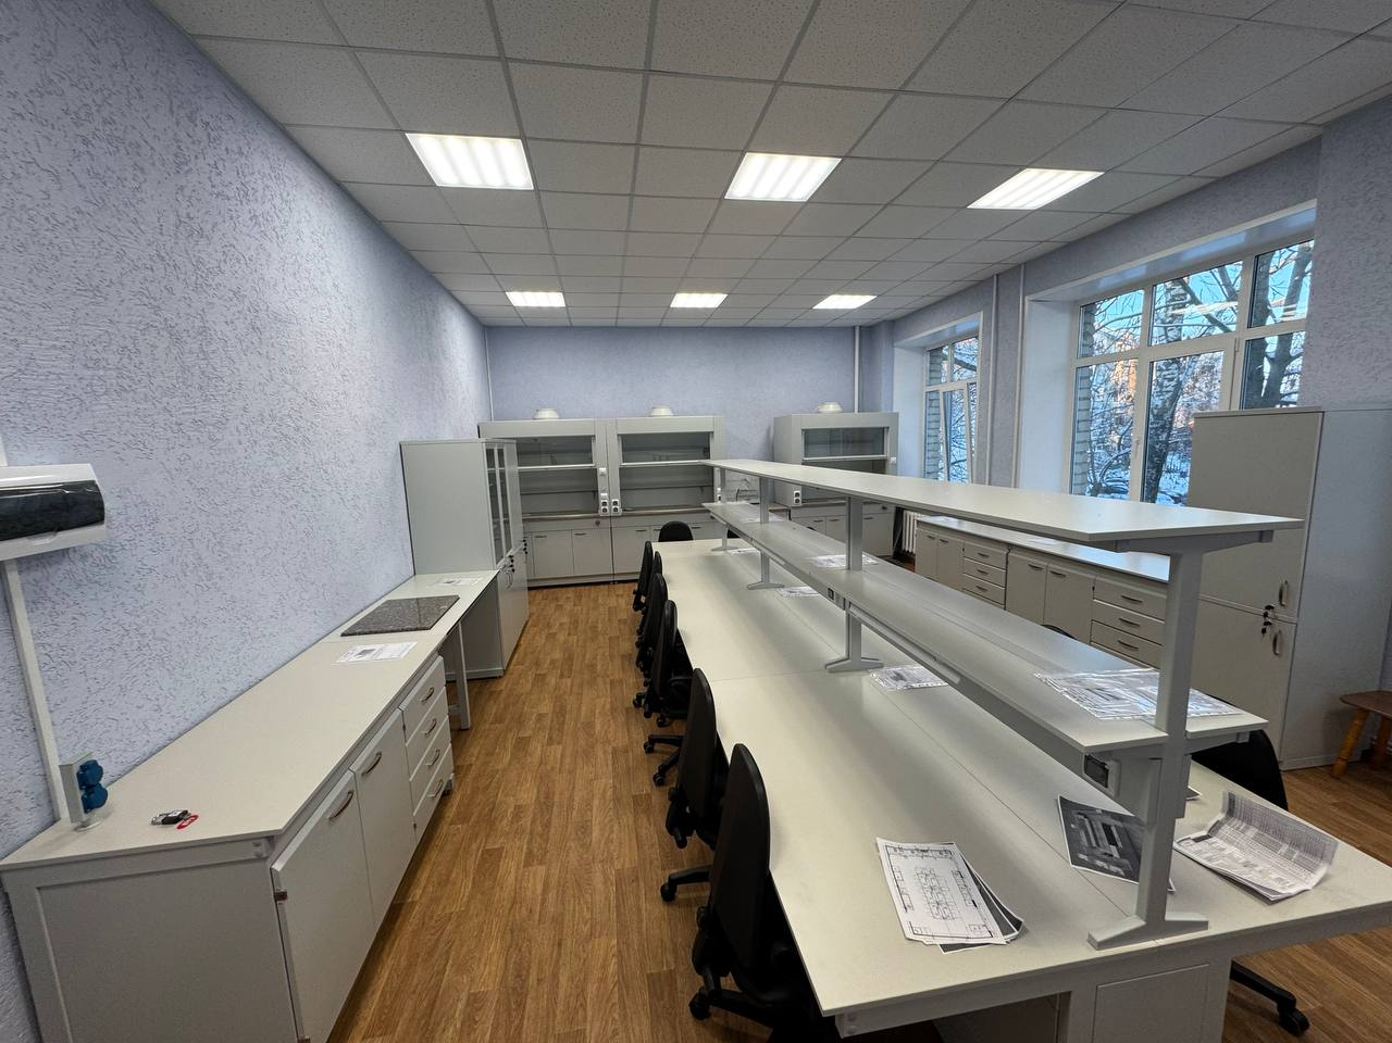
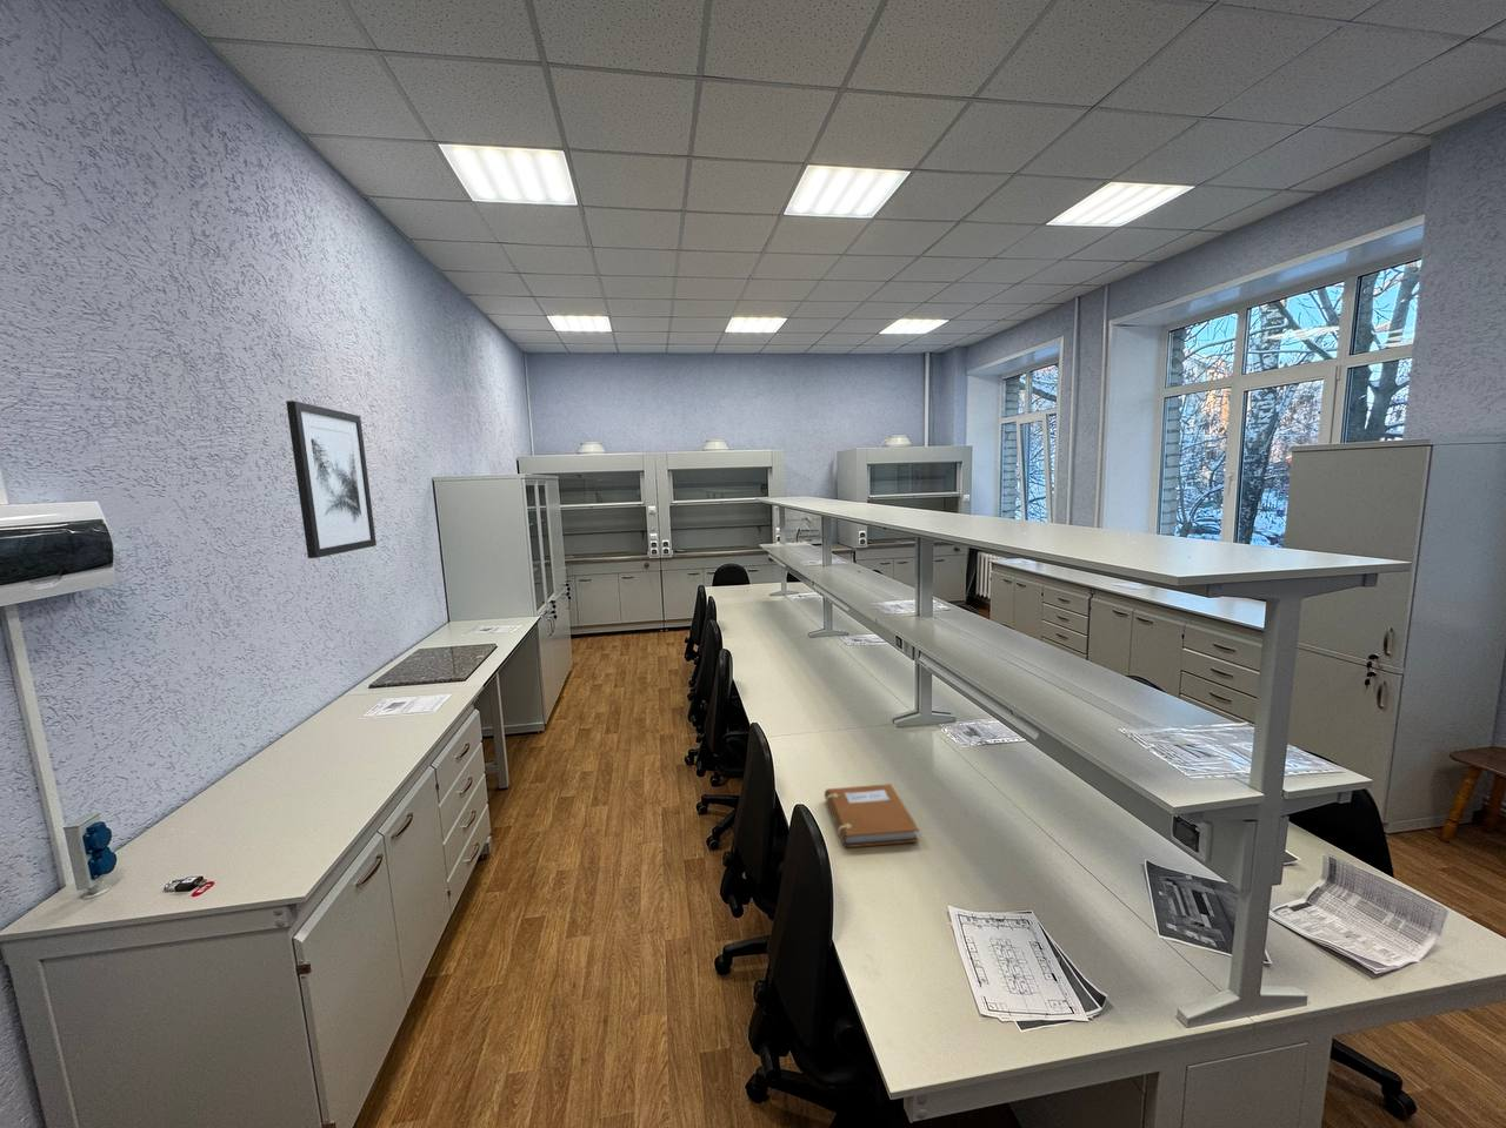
+ wall art (336, 481)
+ notebook (867, 812)
